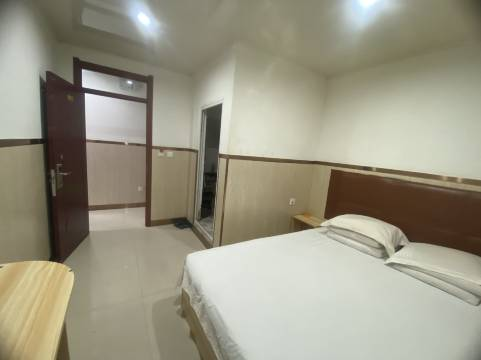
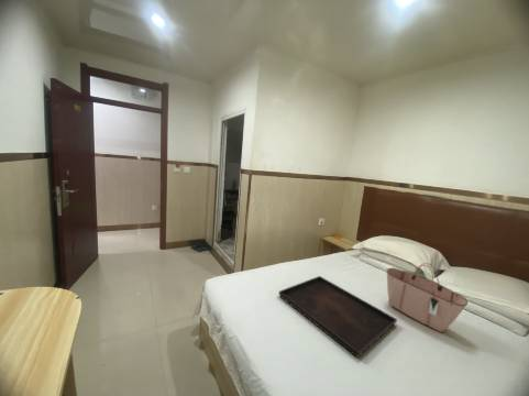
+ tote bag (421, 290)
+ serving tray (333, 307)
